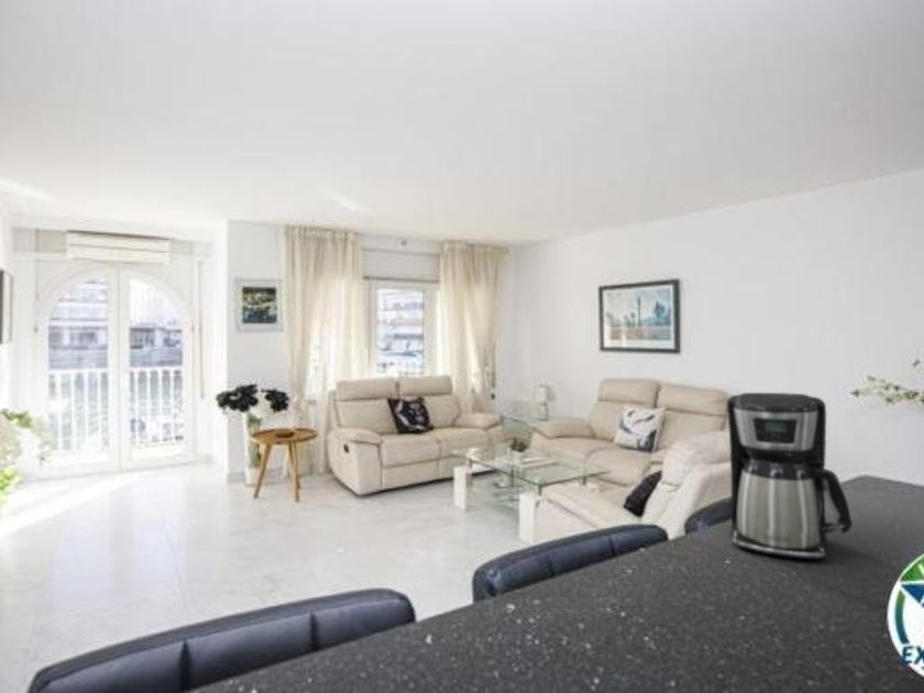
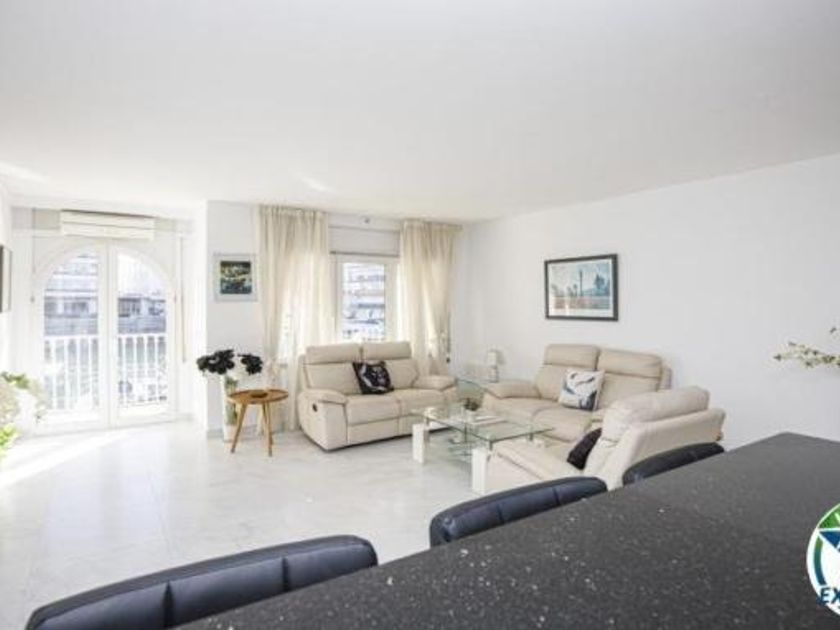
- coffee maker (789, 466)
